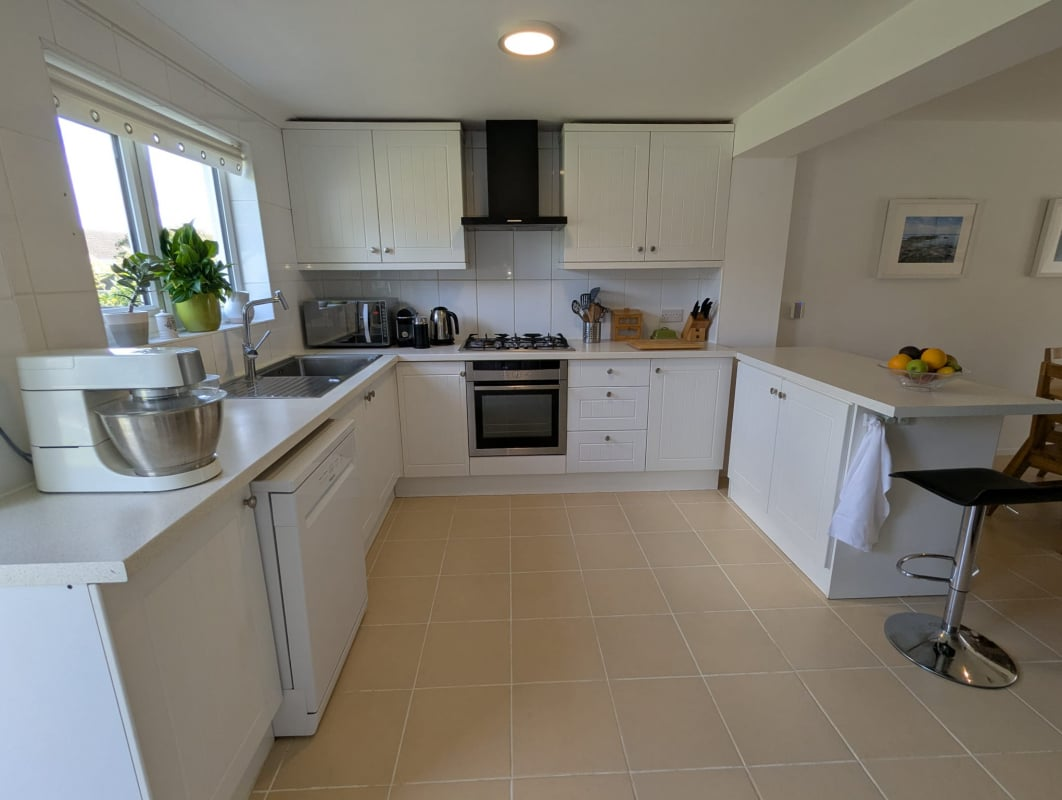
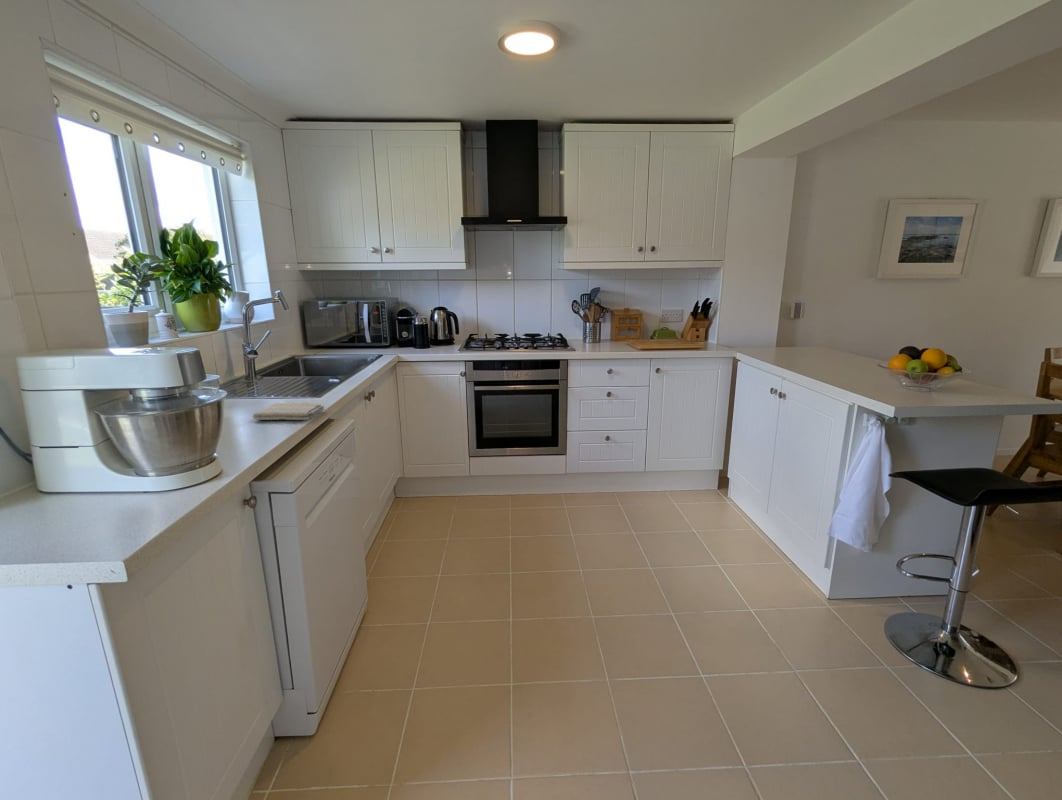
+ washcloth (289, 410)
